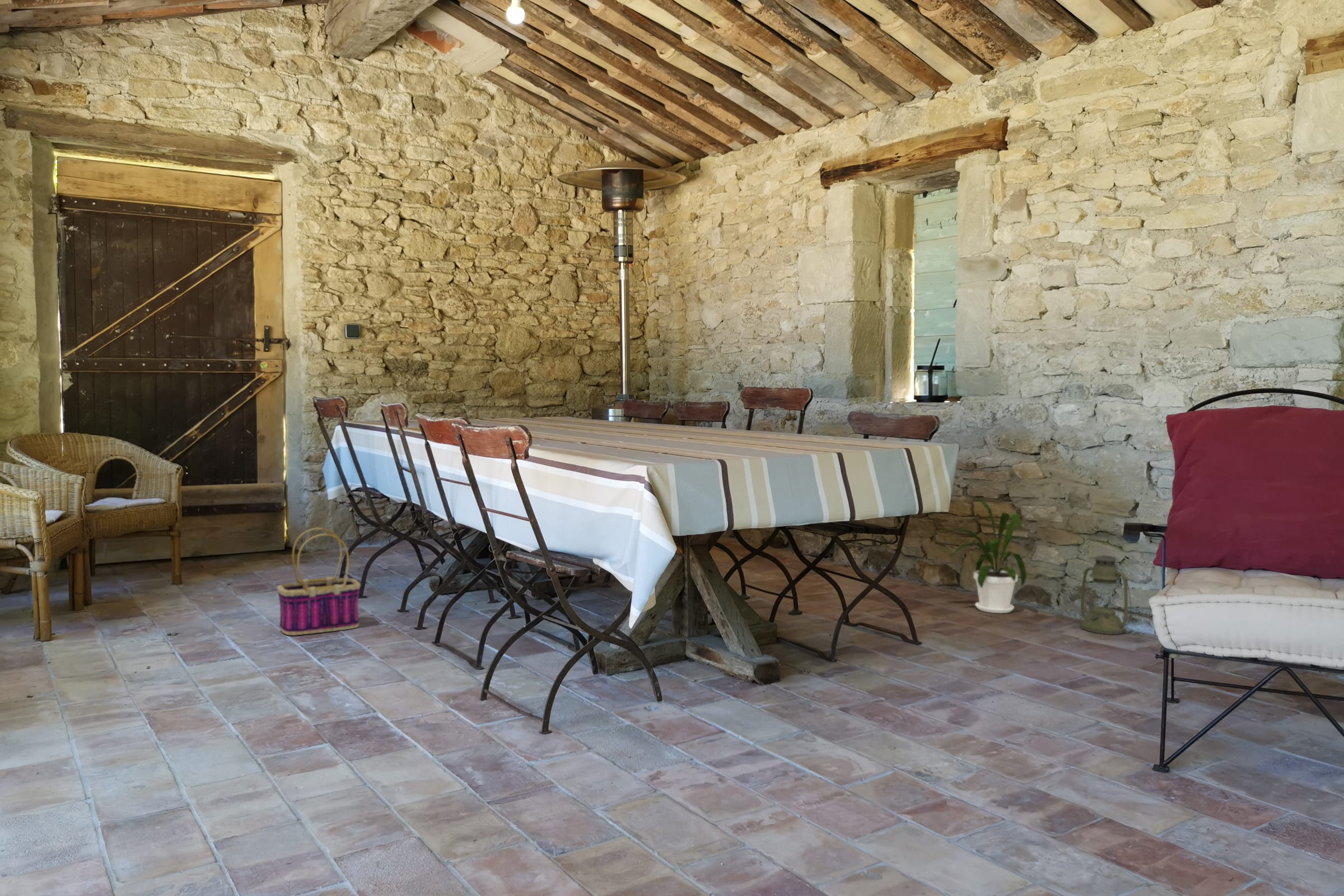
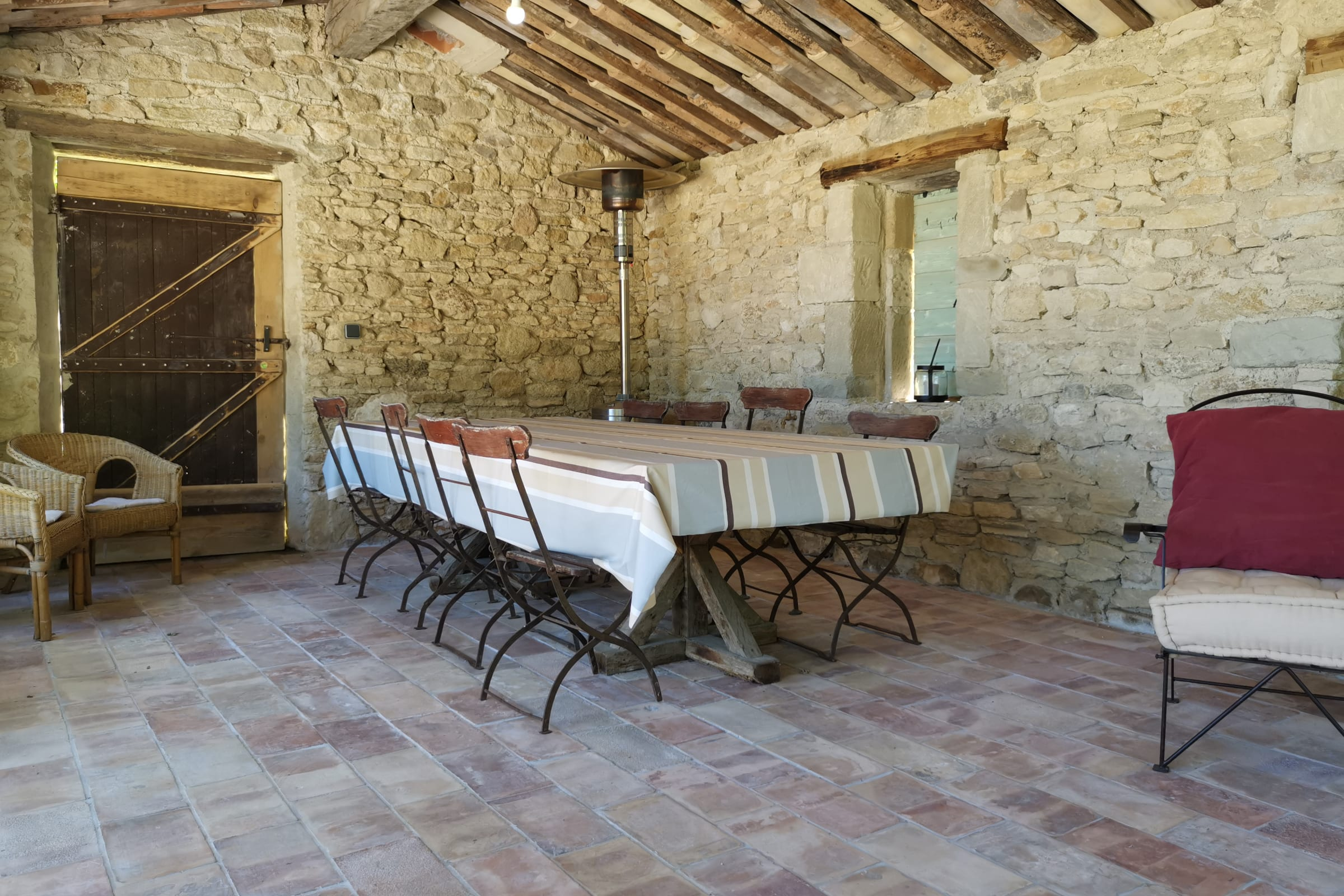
- lantern (1107, 588)
- basket (319, 579)
- house plant (992, 554)
